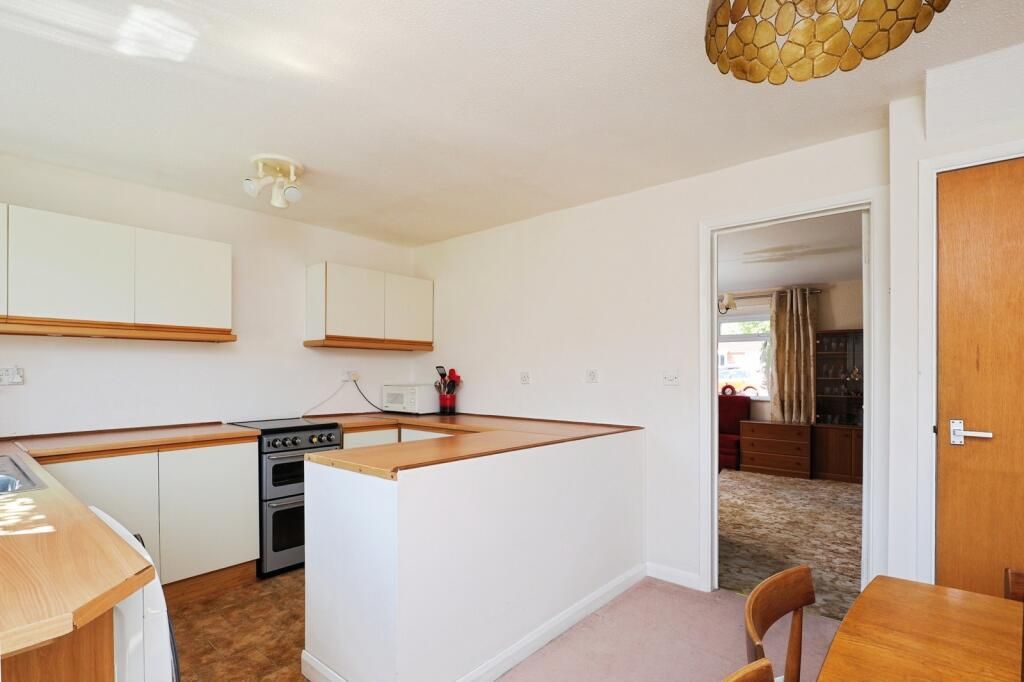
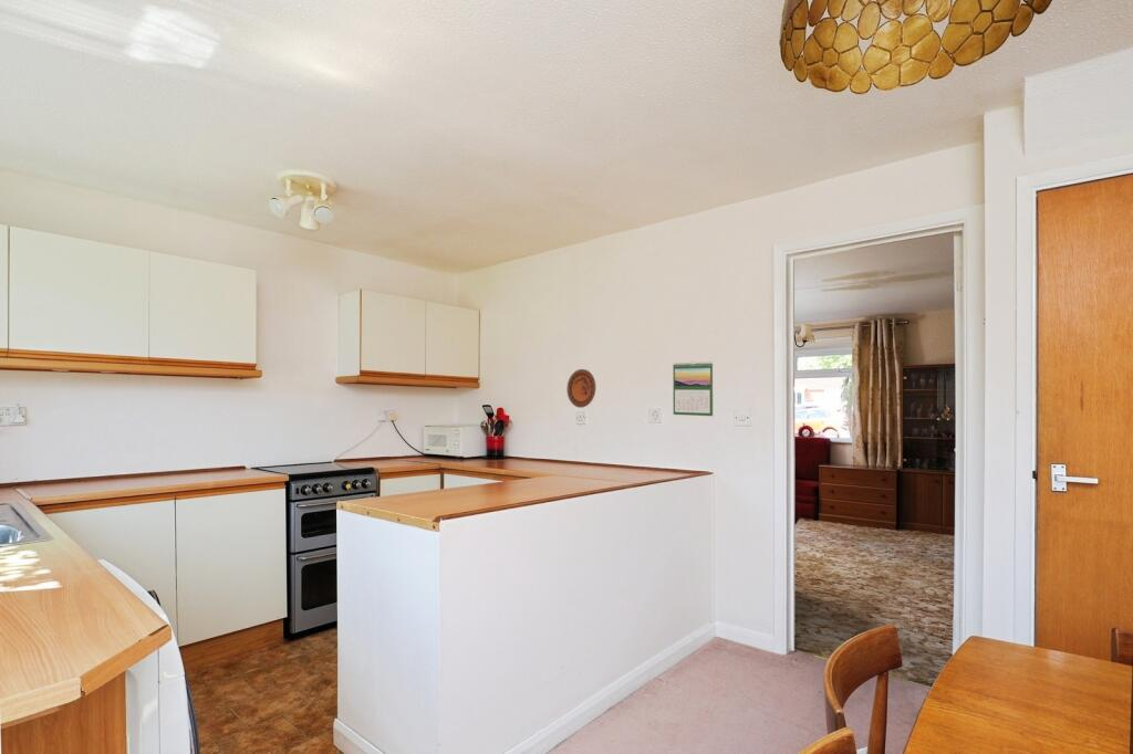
+ calendar (692, 388)
+ decorative plate (581, 388)
